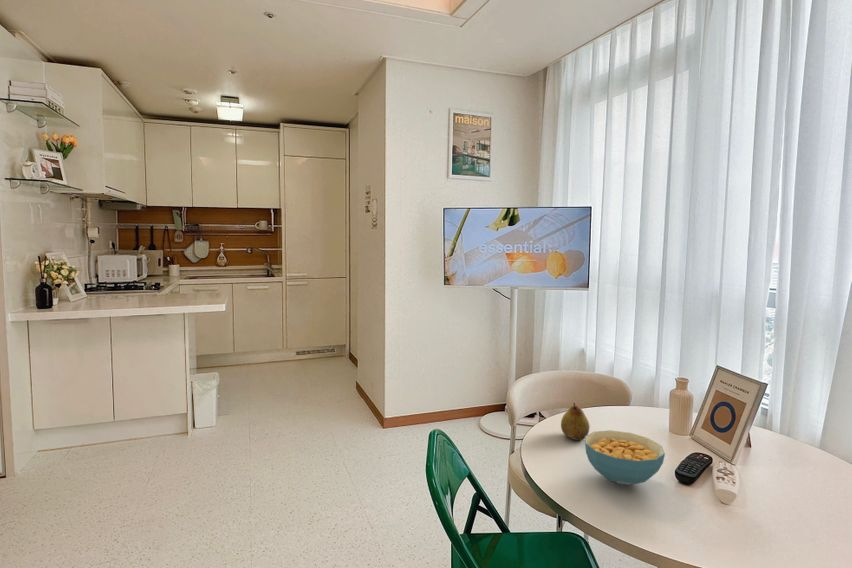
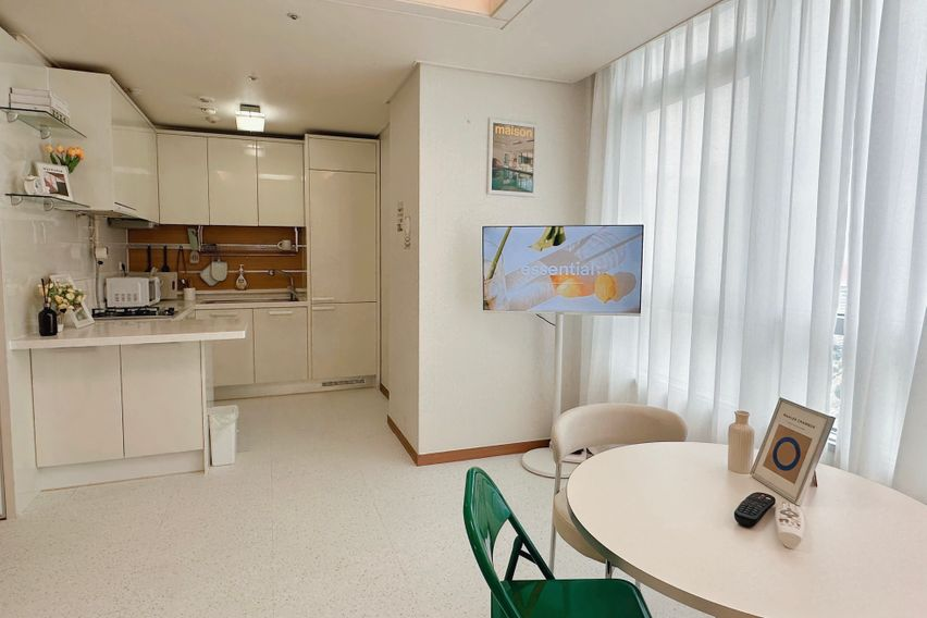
- fruit (575, 419)
- cereal bowl (622, 462)
